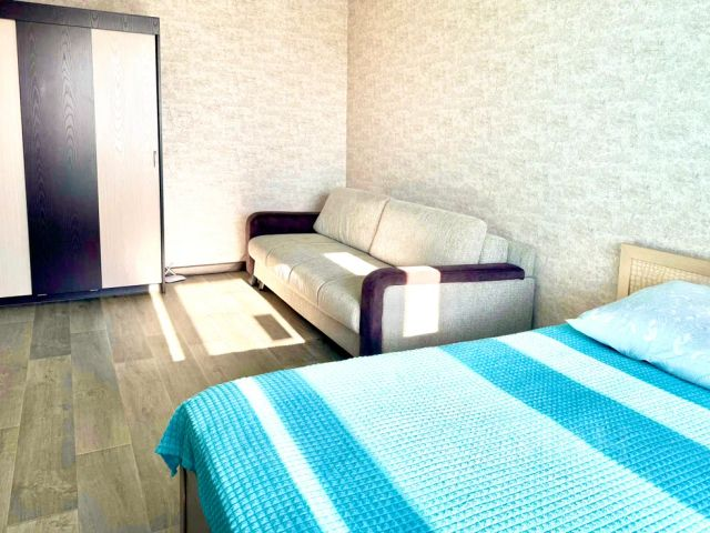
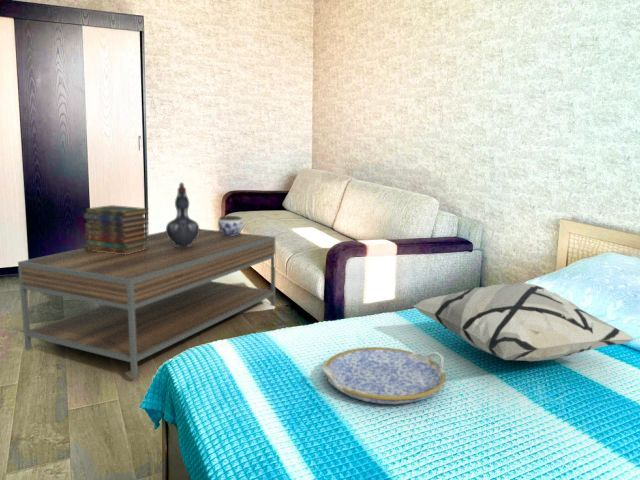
+ jar (230, 225)
+ serving tray (383, 372)
+ decorative vase (182, 214)
+ book stack (117, 228)
+ coffee table (162, 285)
+ decorative pillow (514, 320)
